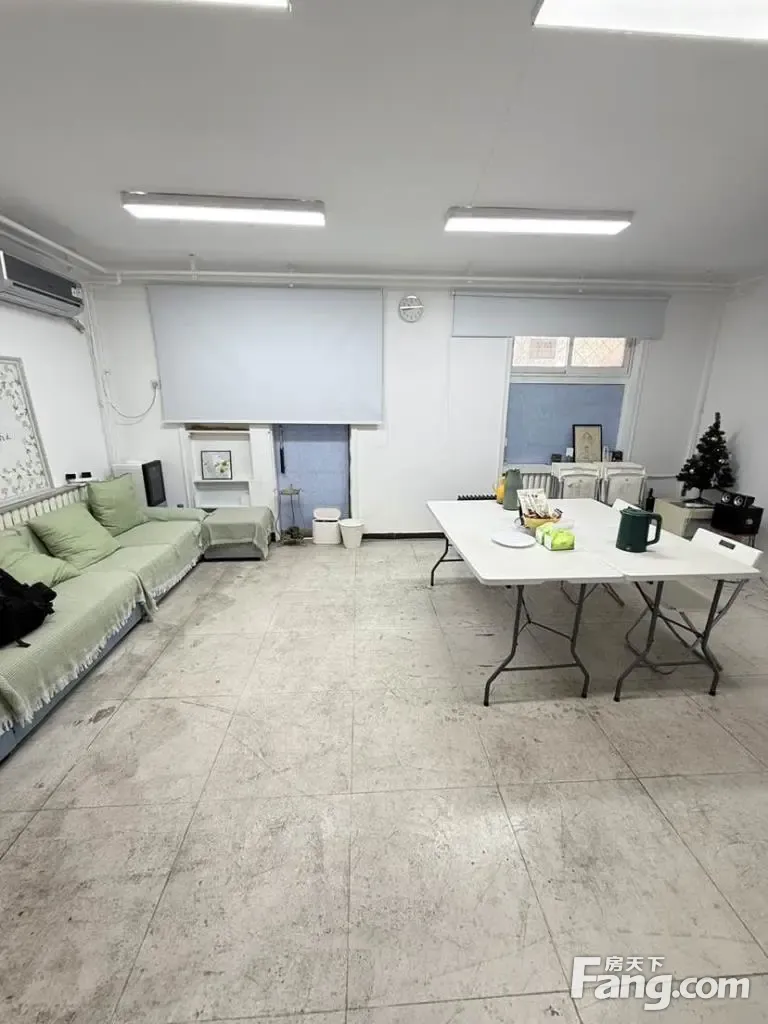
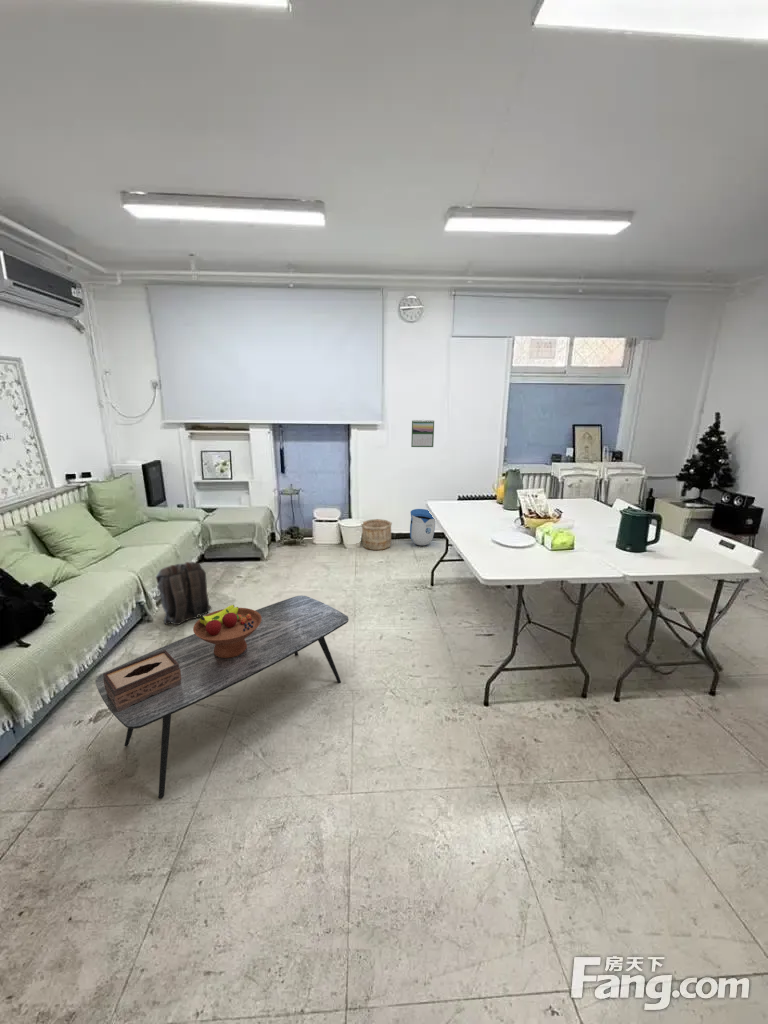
+ fruit bowl (229, 630)
+ wooden bucket (376, 534)
+ coffee table (241, 678)
+ calendar (422, 433)
+ sun visor (423, 528)
+ tissue box (143, 678)
+ backpack (184, 590)
